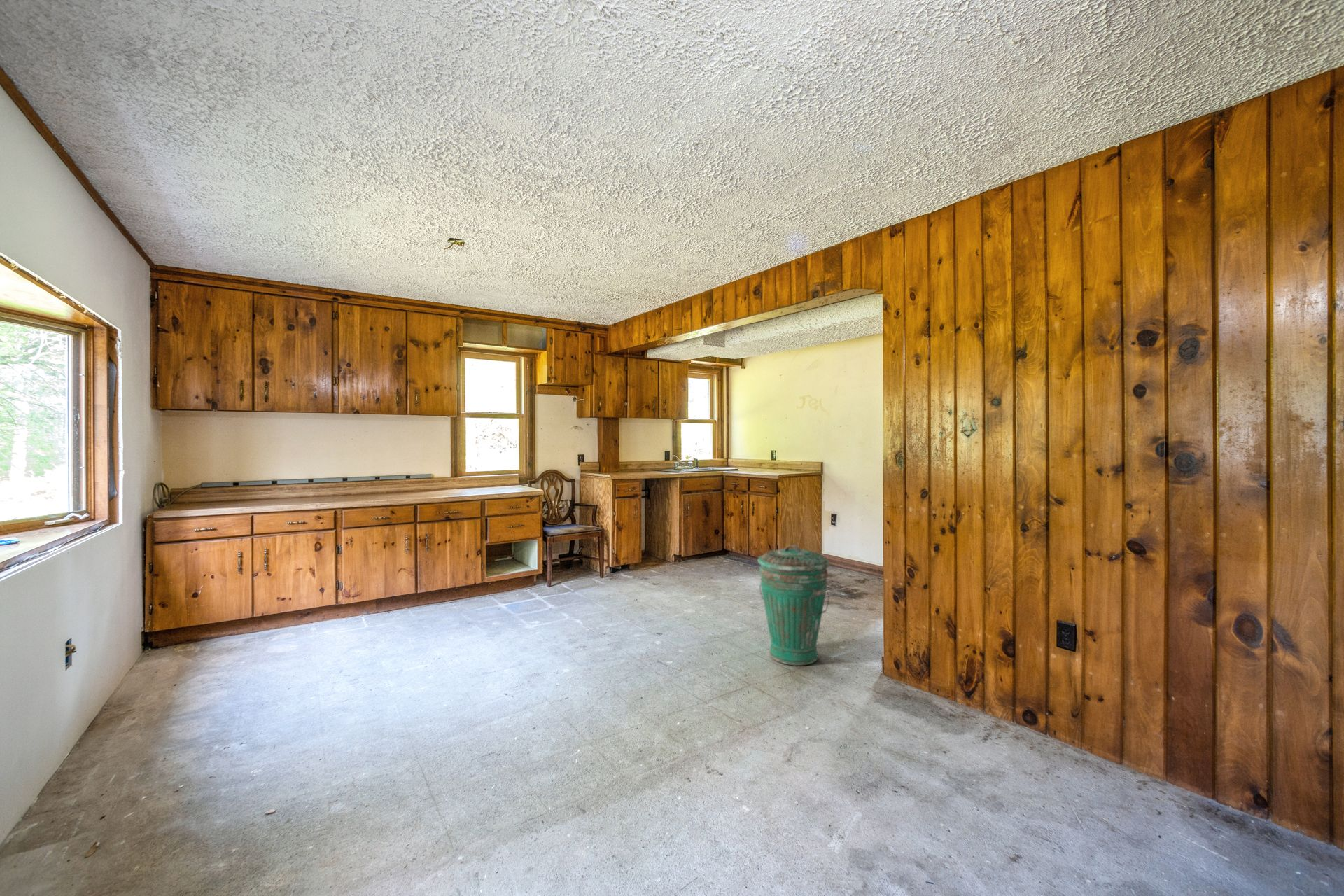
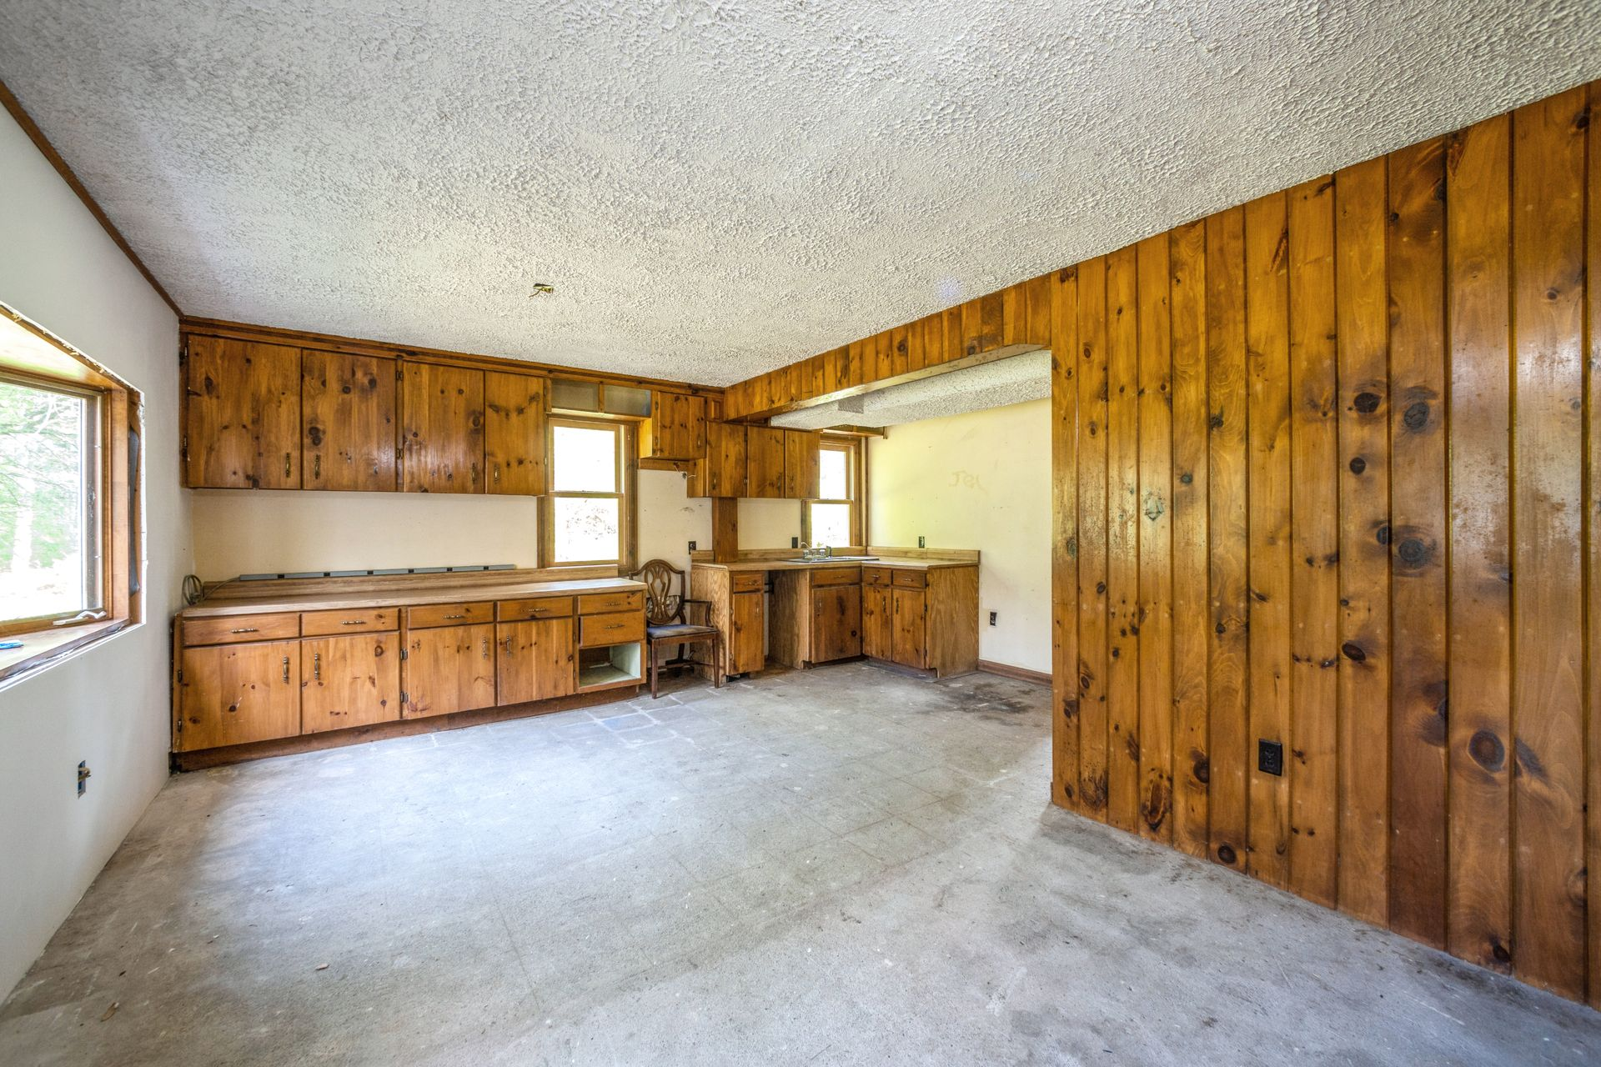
- trash can (793, 601)
